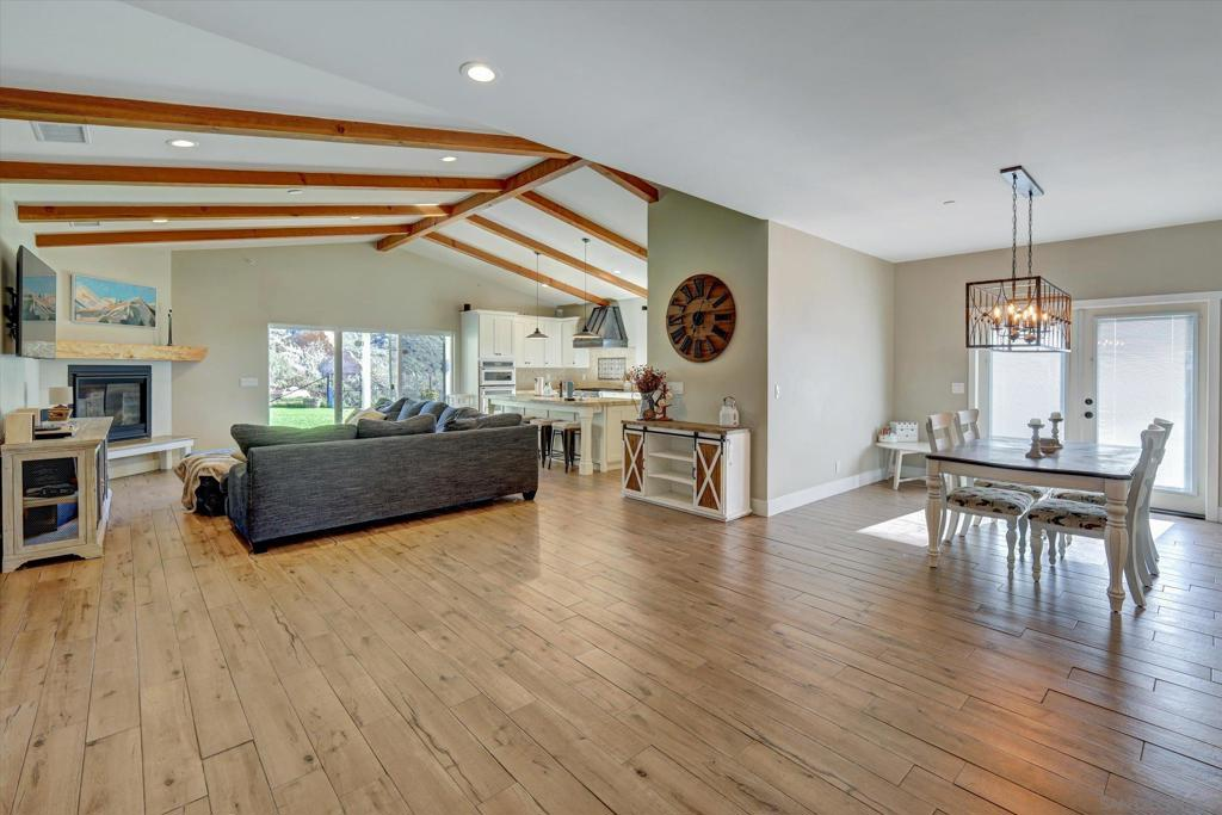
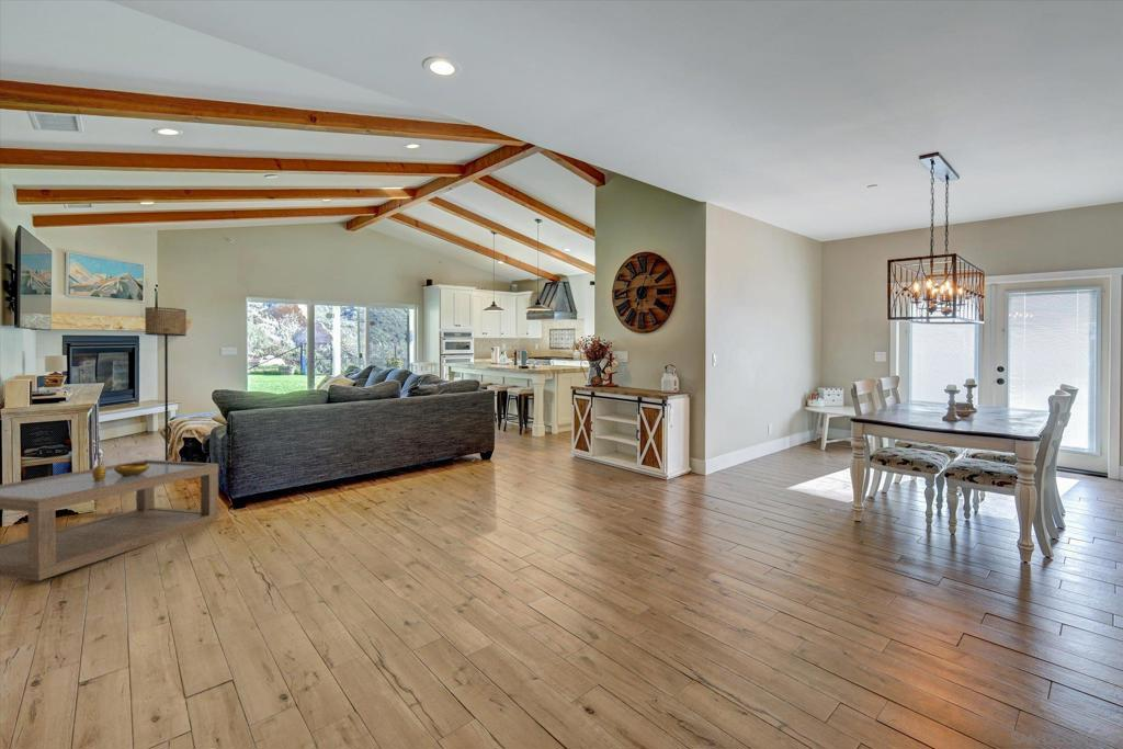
+ floor lamp (166, 393)
+ decorative bowl (123, 464)
+ coffee table (103, 518)
